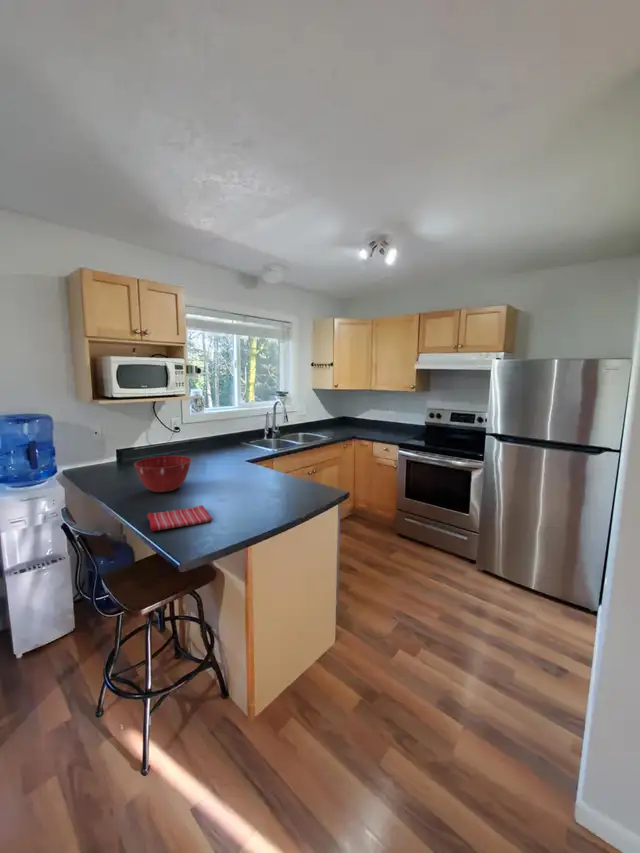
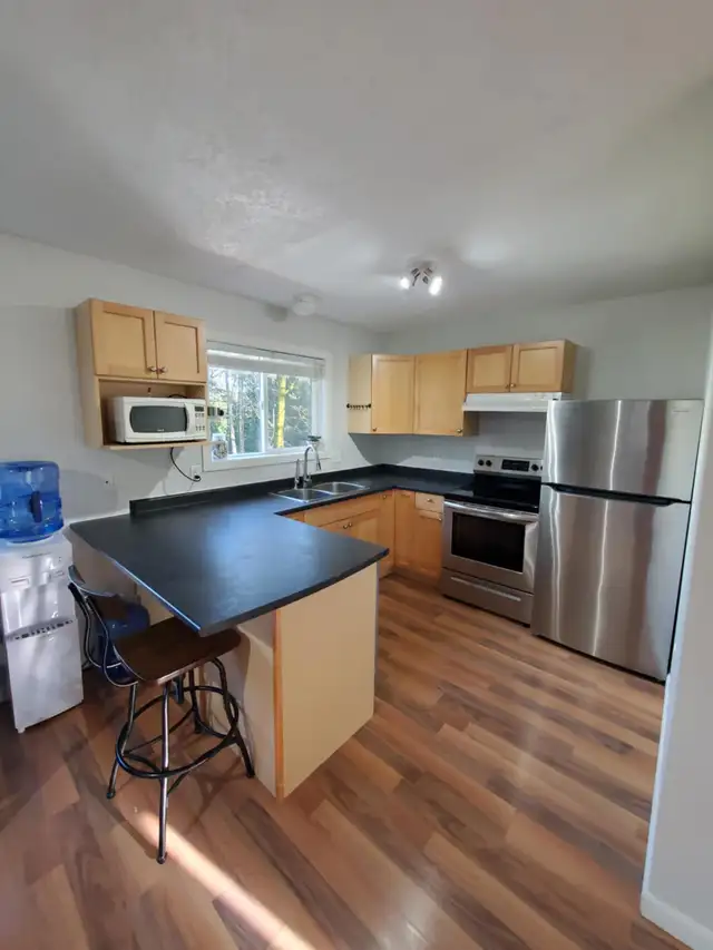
- dish towel (179, 517)
- mixing bowl (163, 474)
